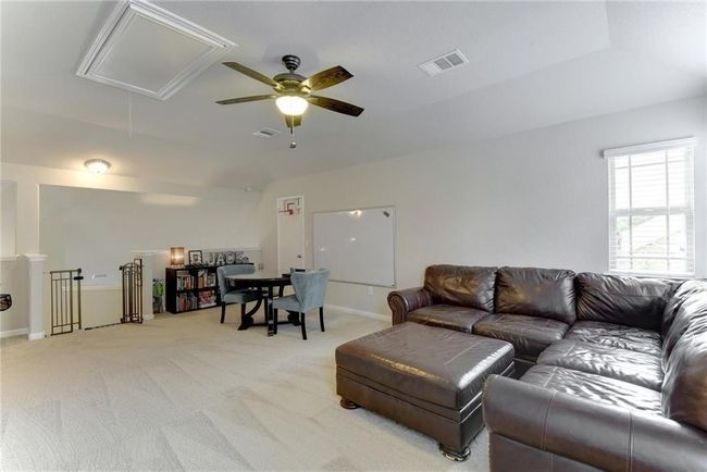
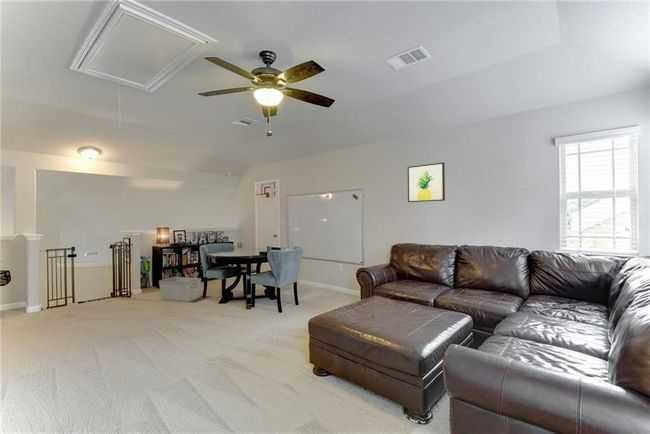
+ wall art (425, 183)
+ storage bin (180, 288)
